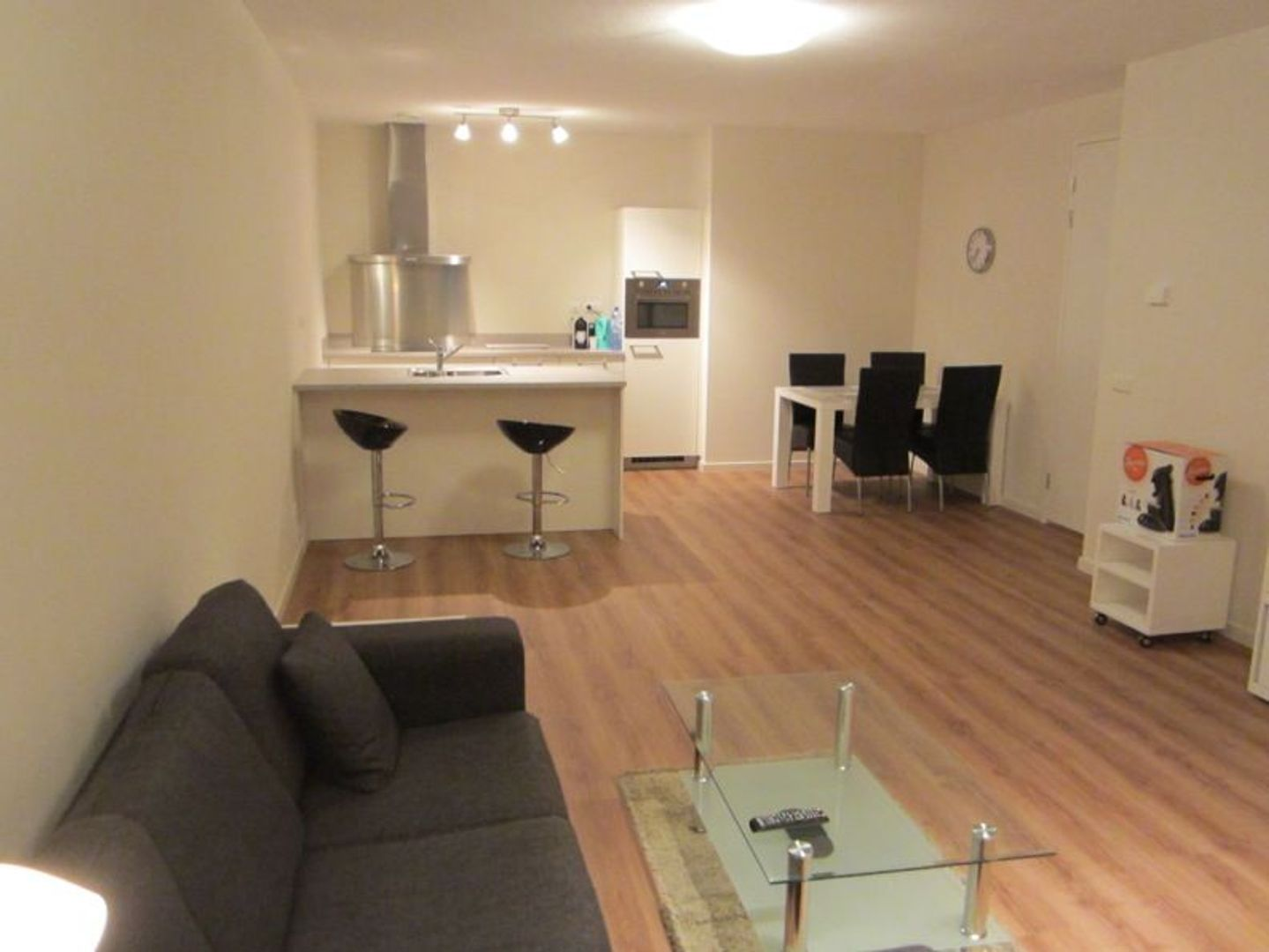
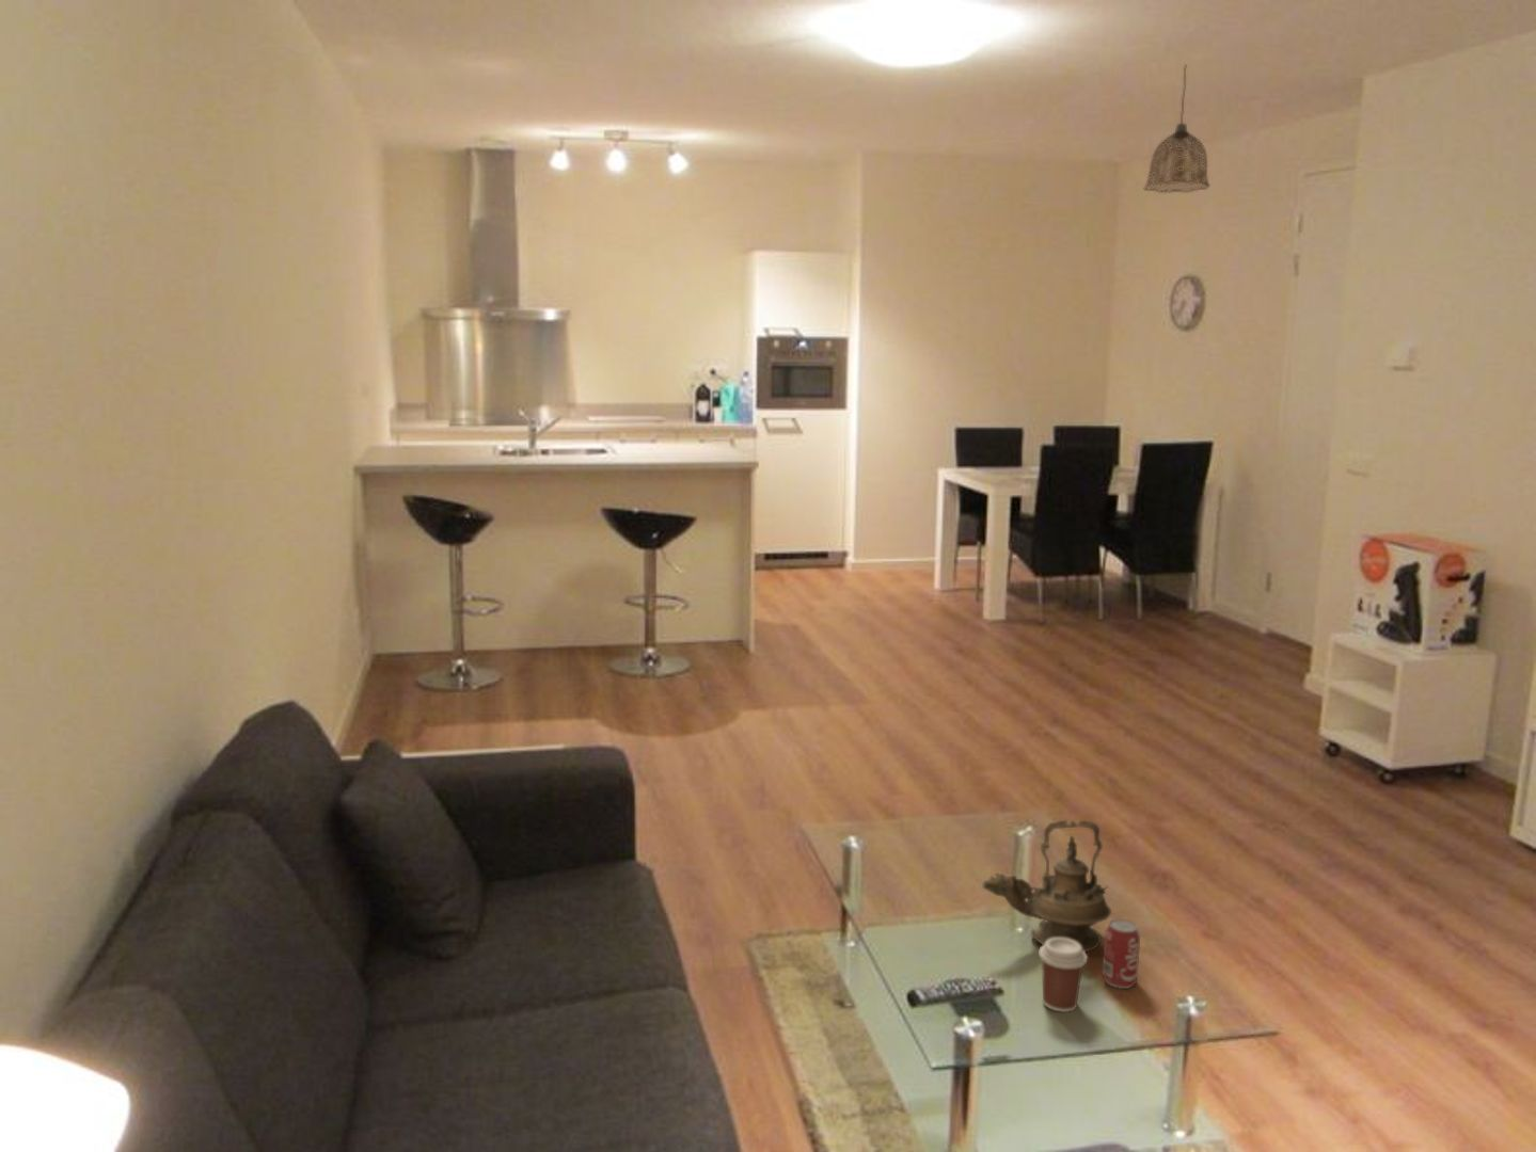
+ pendant lamp (1180, 126)
+ beverage can (1121, 952)
+ teapot (1046, 880)
+ coffee cup (1062, 974)
